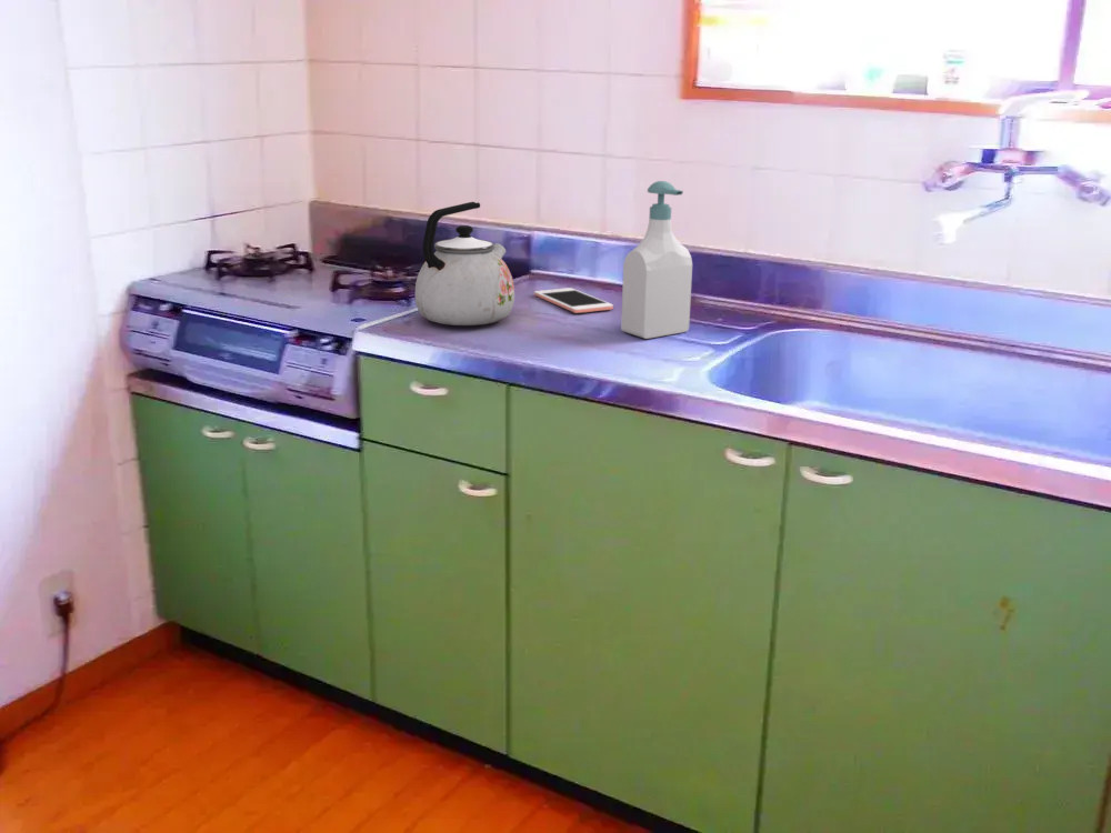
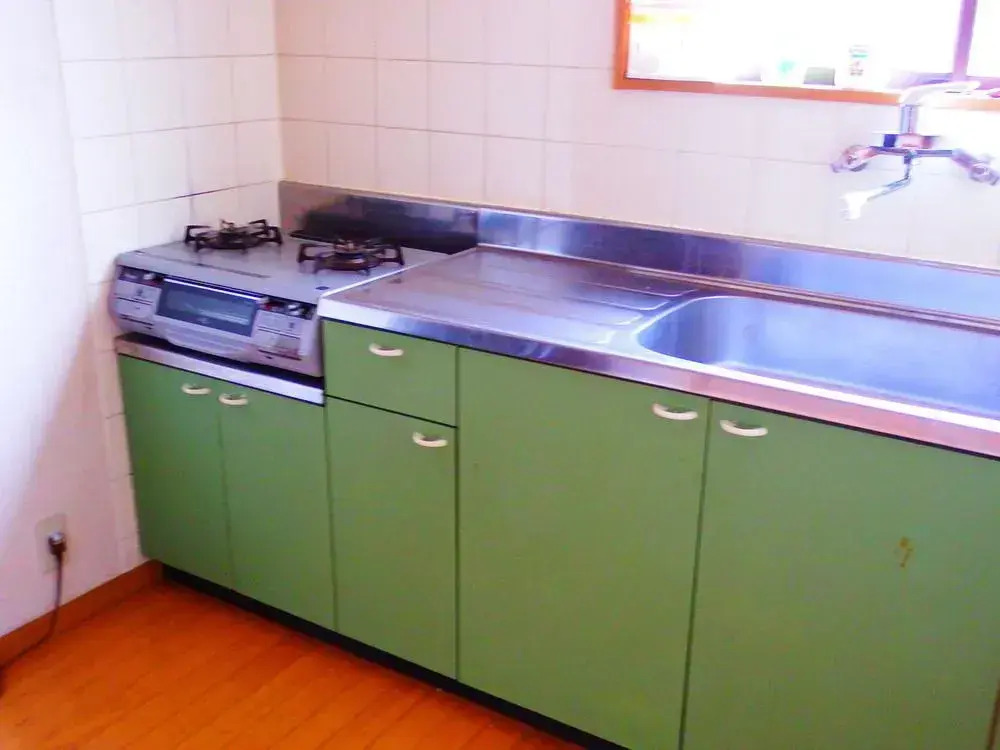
- kettle (464, 262)
- soap bottle (661, 258)
- cell phone (572, 300)
